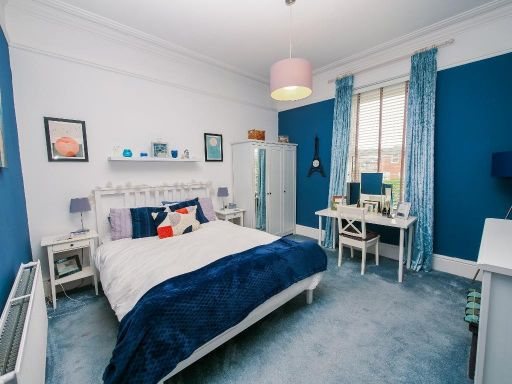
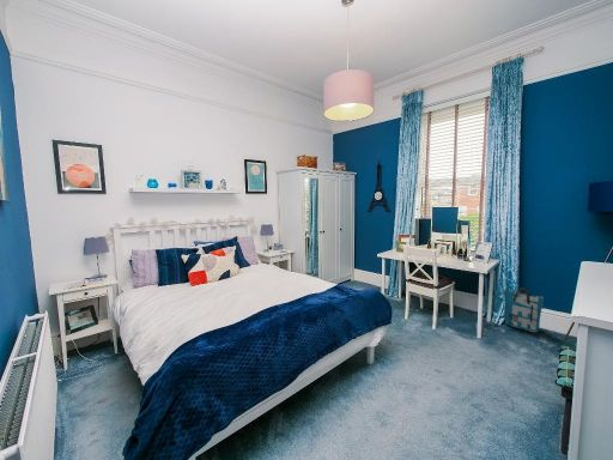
+ tote bag (523, 307)
